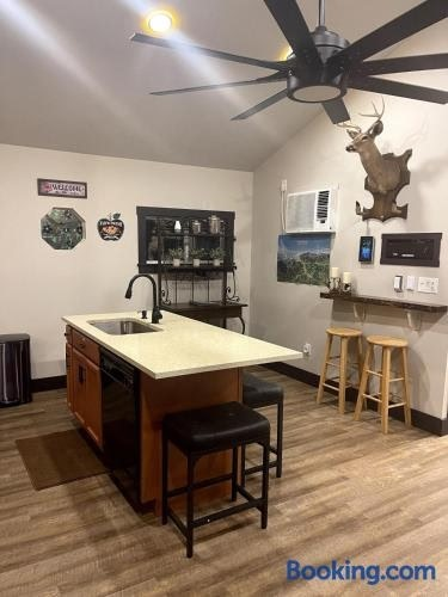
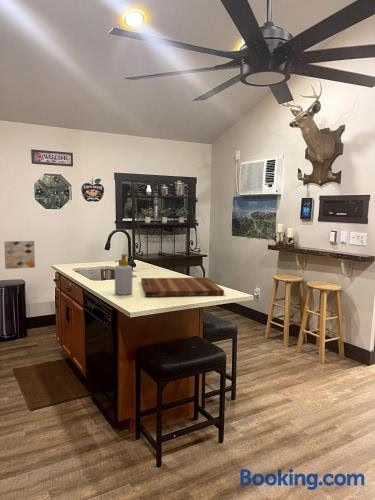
+ wall art (19, 254)
+ cutting board (179, 285)
+ soap bottle (123, 273)
